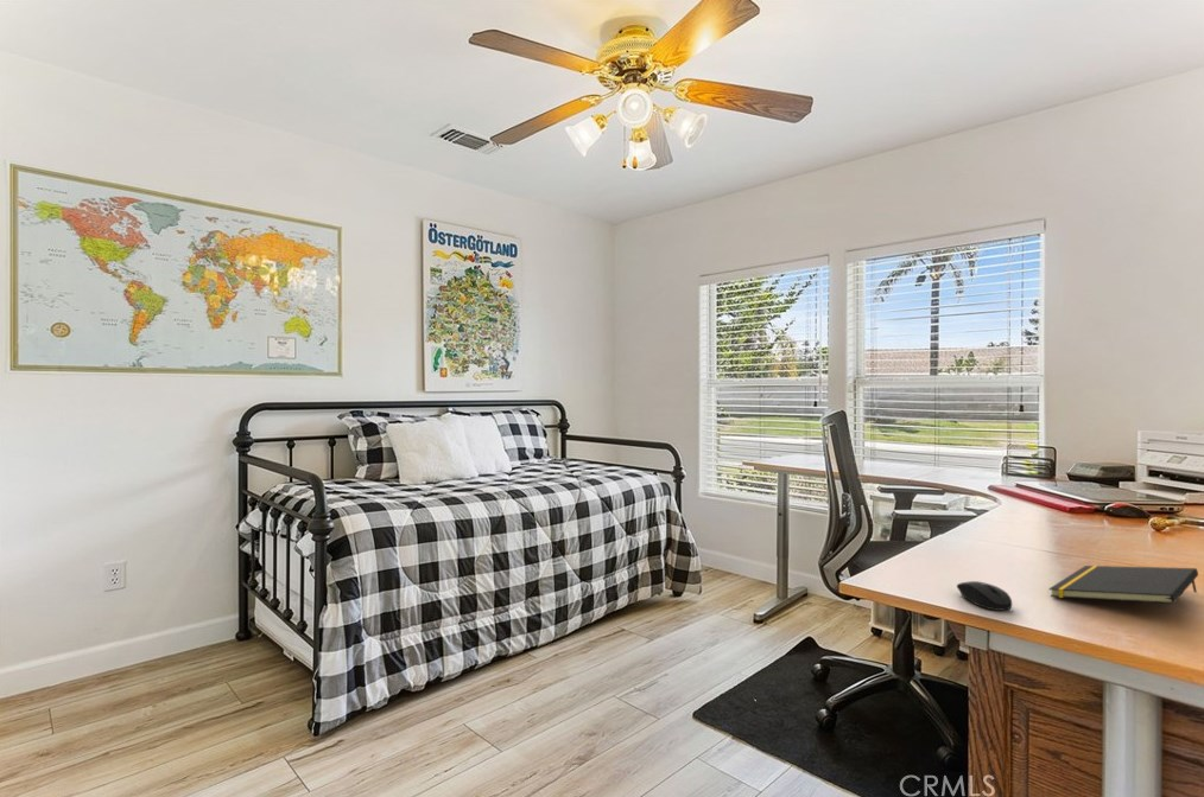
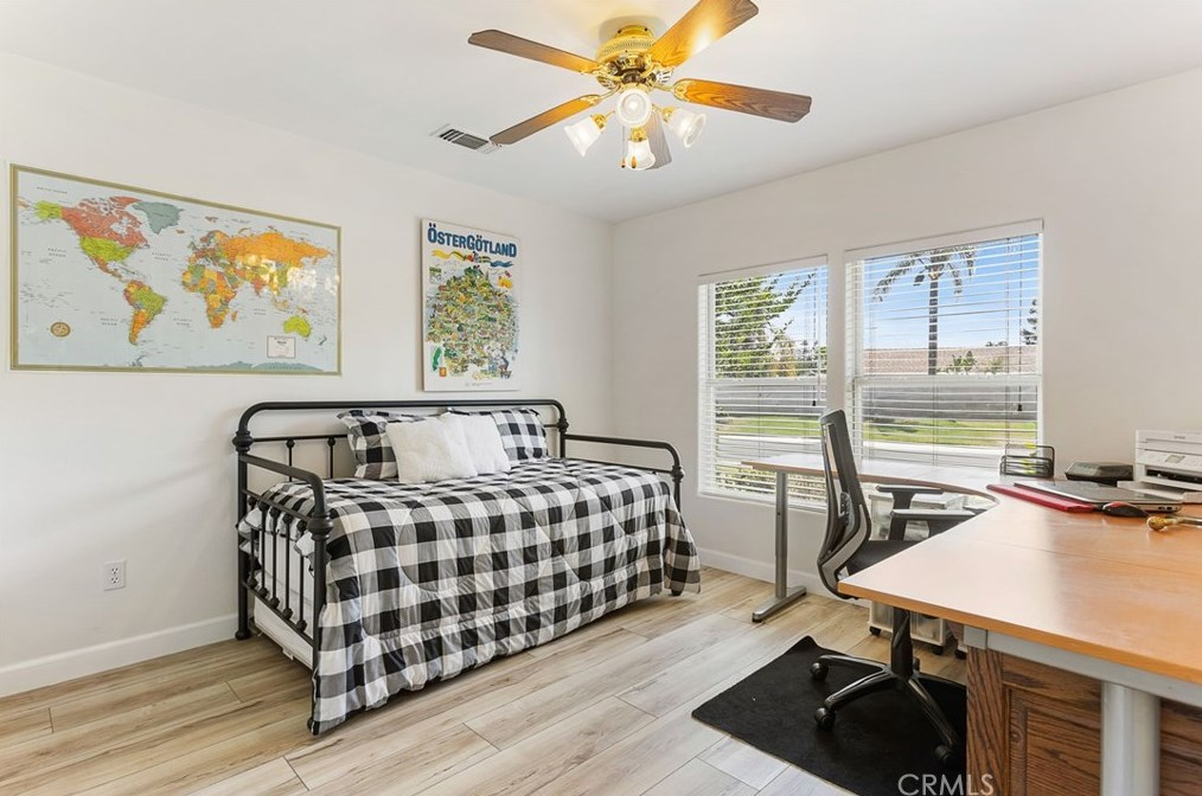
- notepad (1123, 582)
- mouse (983, 591)
